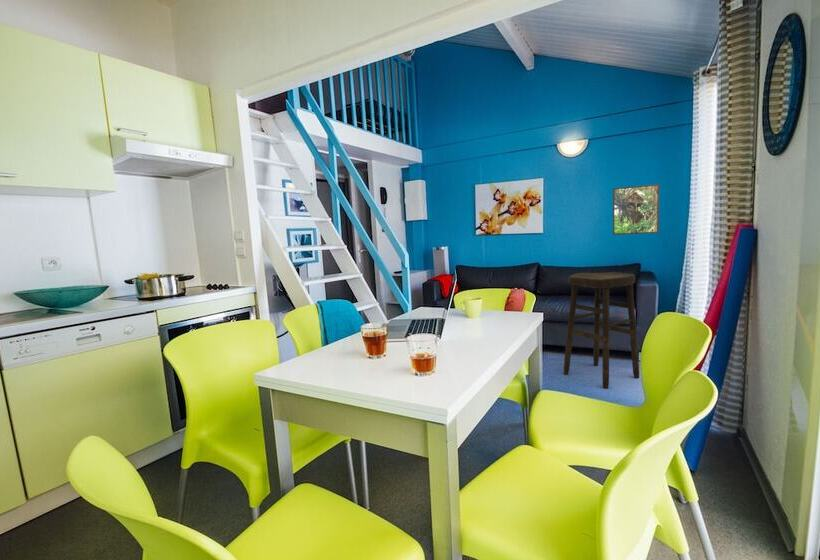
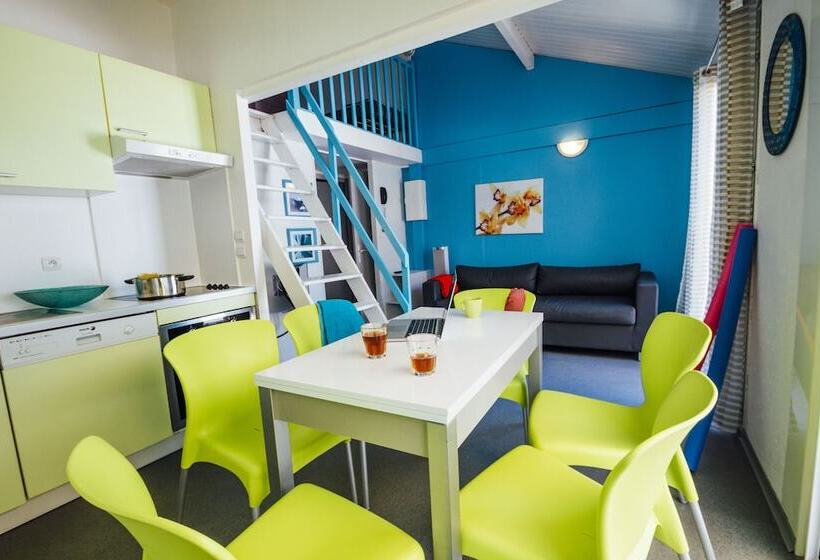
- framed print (635, 210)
- stool (600, 325)
